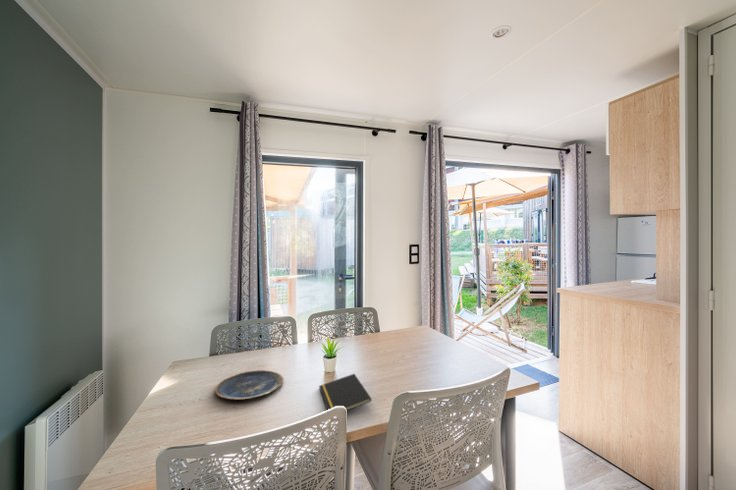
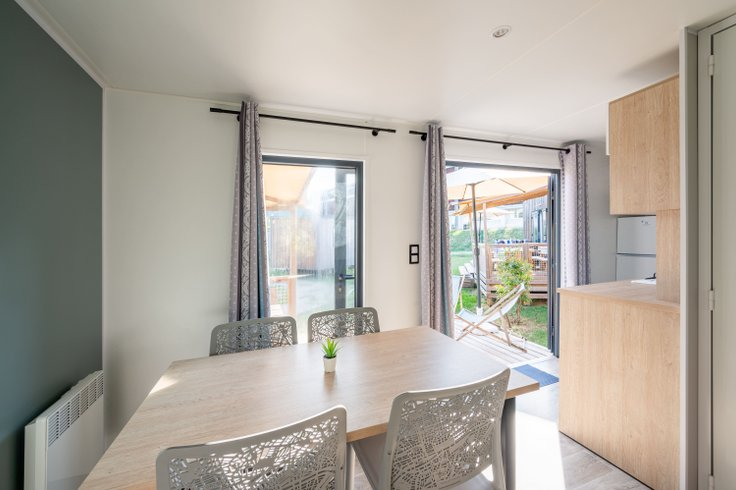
- notepad (343, 393)
- plate (250, 384)
